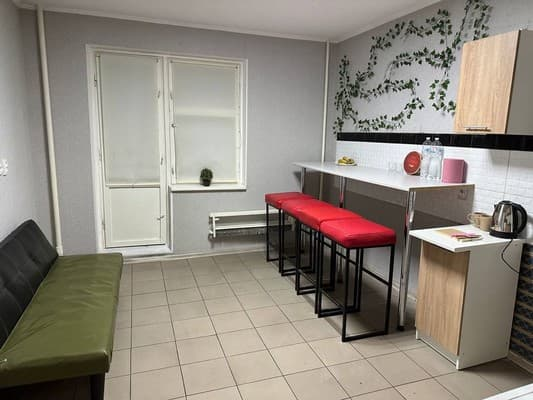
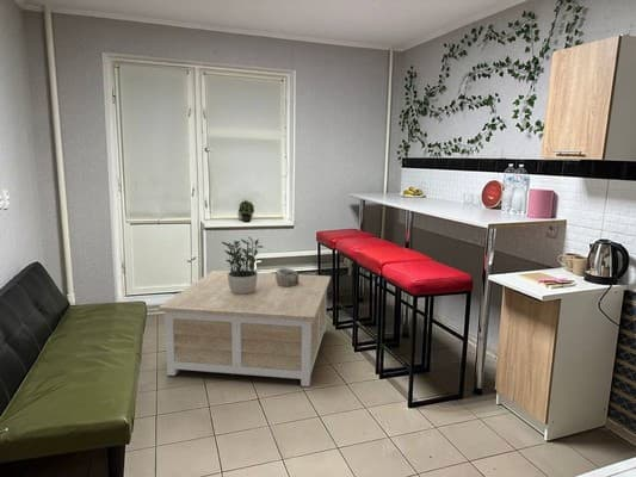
+ coffee table (255, 320)
+ potted plant (242, 264)
+ decorative bowl (286, 277)
